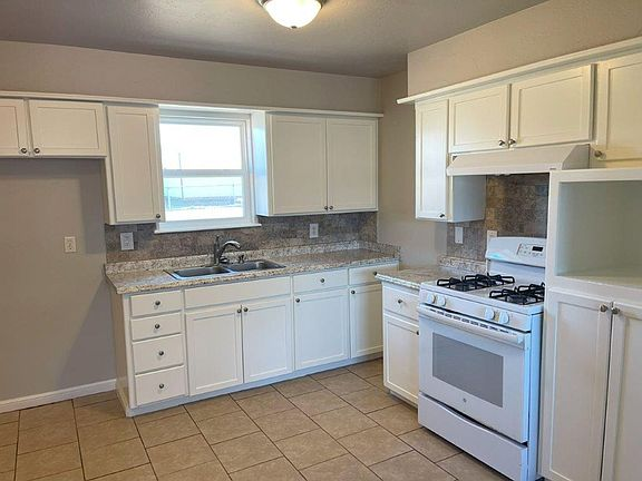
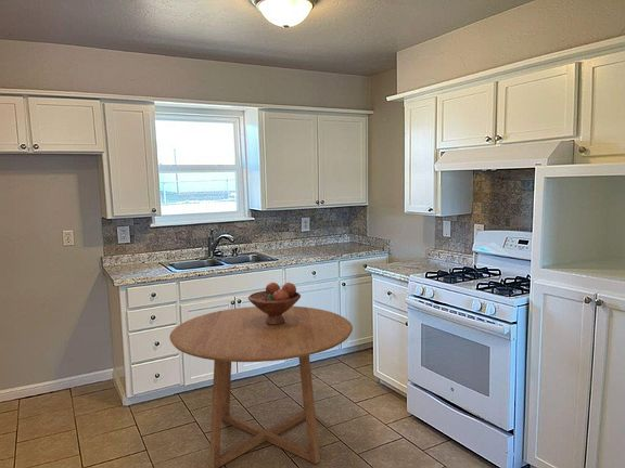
+ fruit bowl (275, 303)
+ dining table (264, 361)
